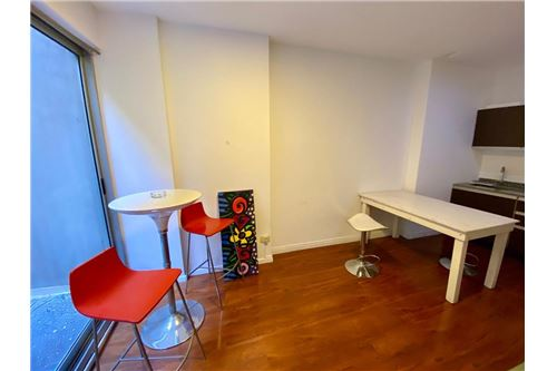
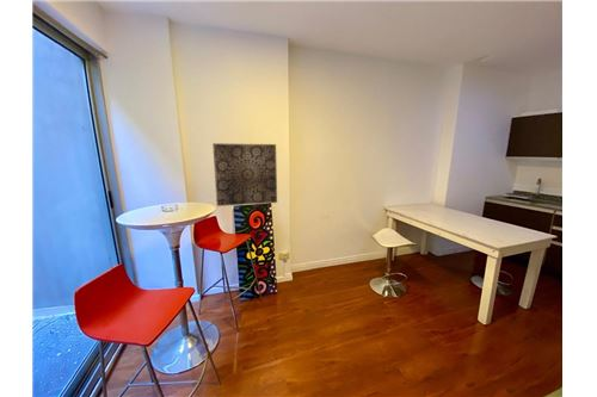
+ wall art (246, 174)
